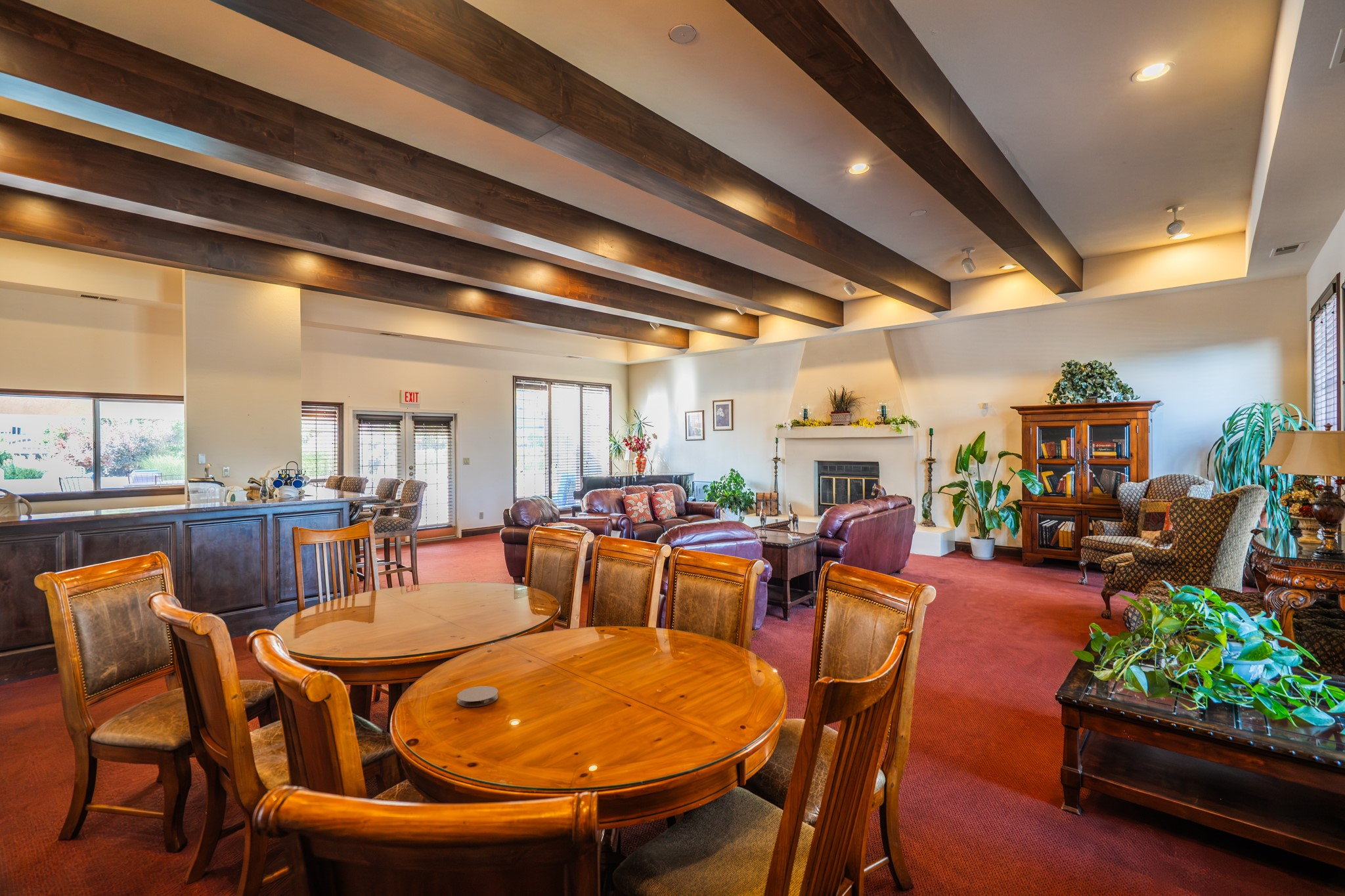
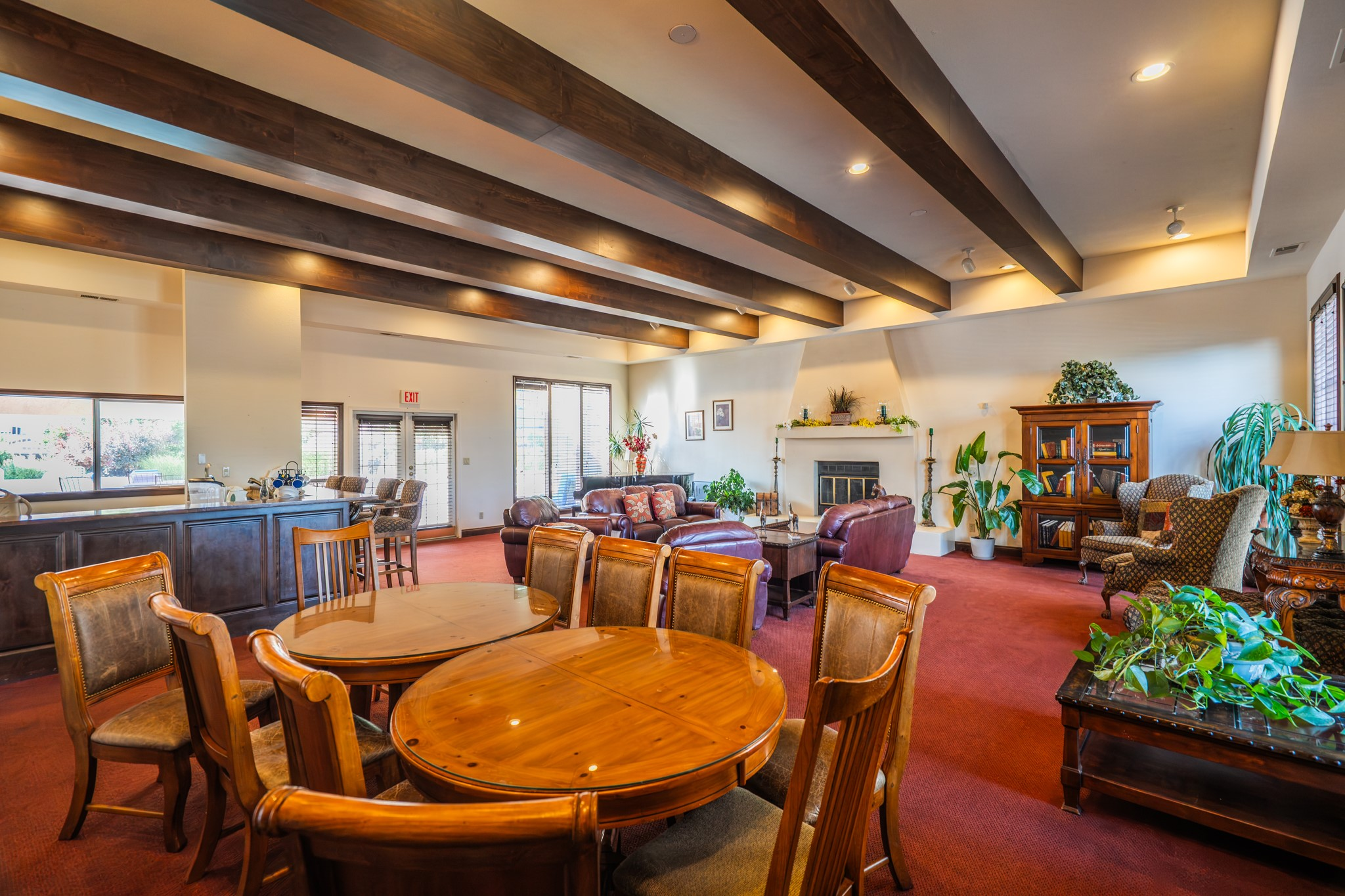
- coaster (477, 696)
